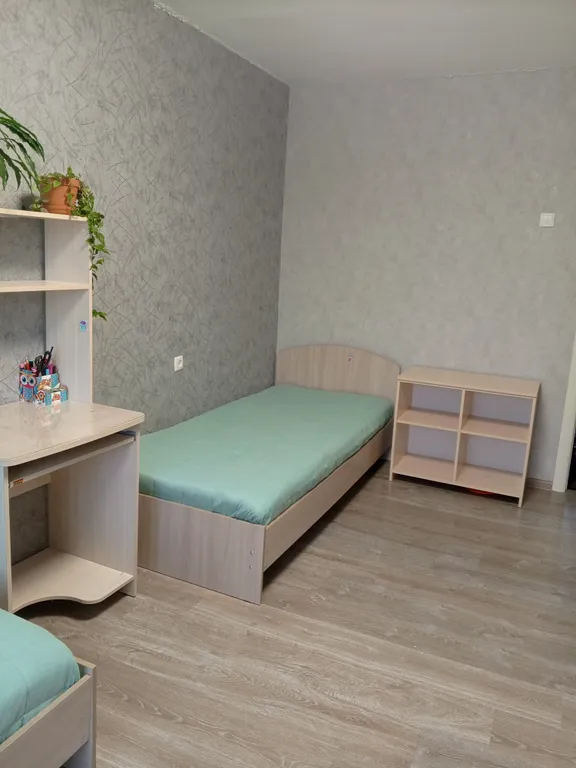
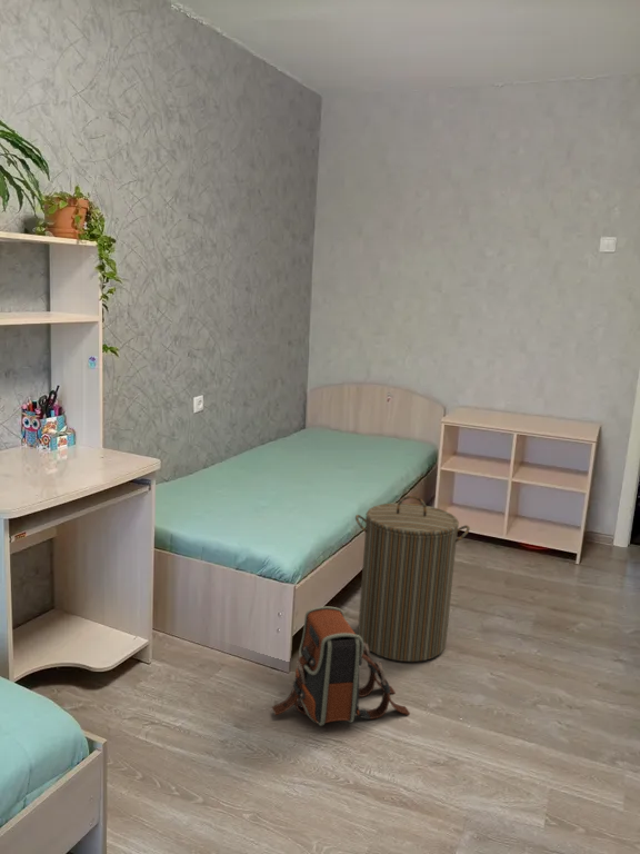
+ backpack (341, 664)
+ laundry hamper (408, 569)
